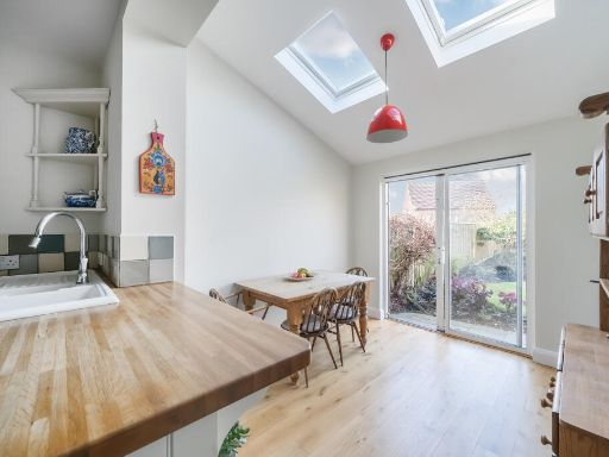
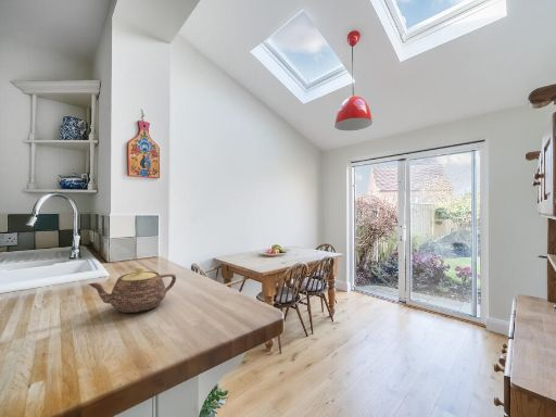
+ teapot (136, 287)
